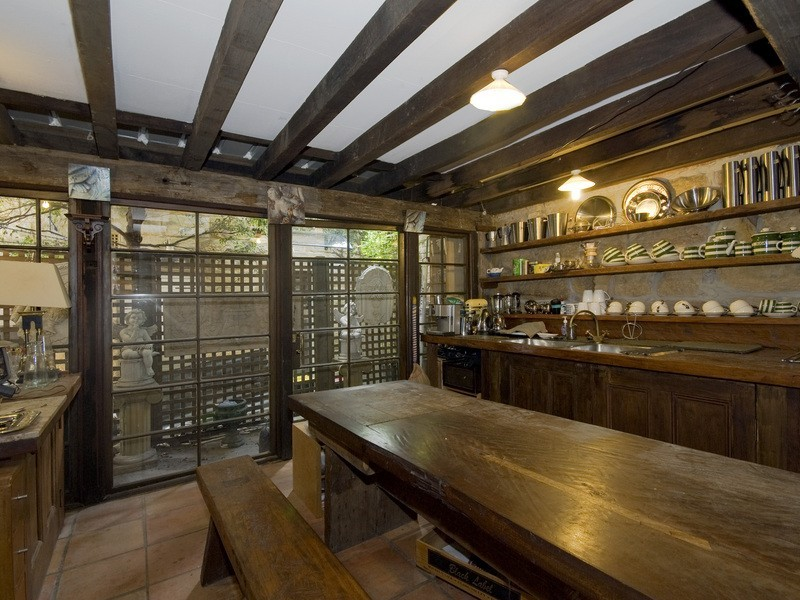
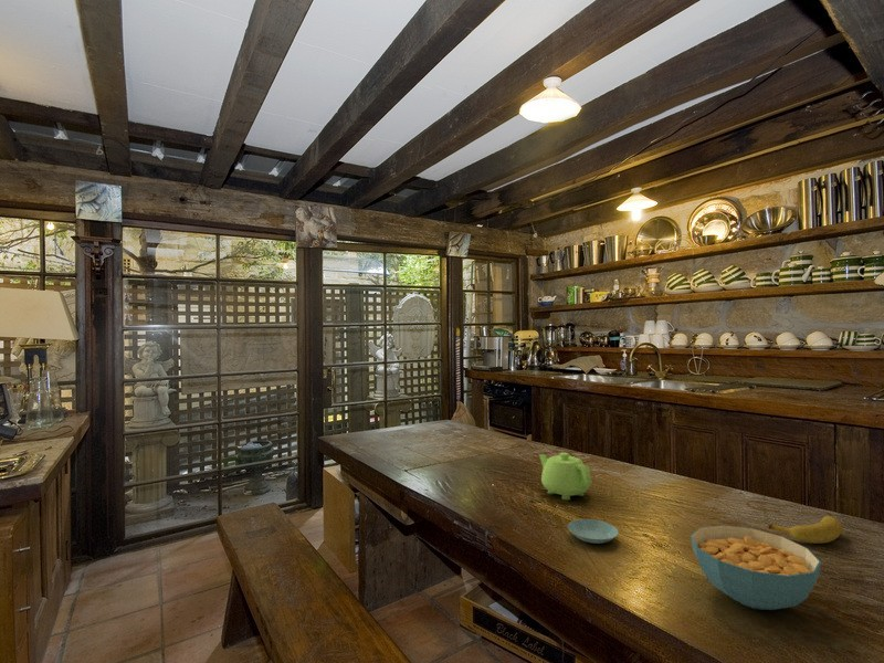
+ banana (811, 526)
+ saucer (592, 533)
+ teapot (565, 473)
+ cereal bowl (751, 573)
